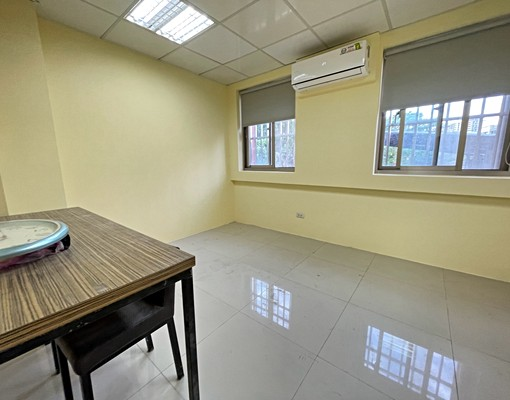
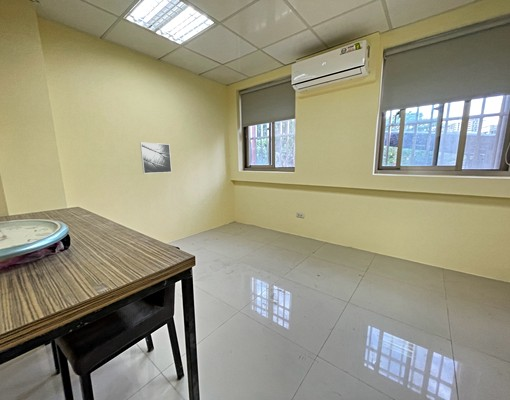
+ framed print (156, 158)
